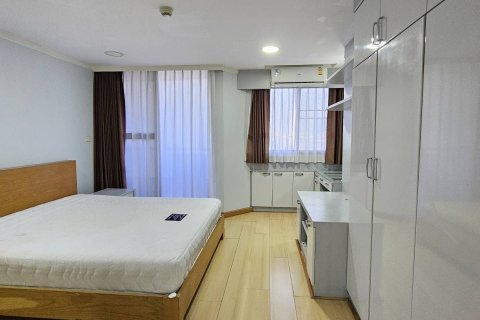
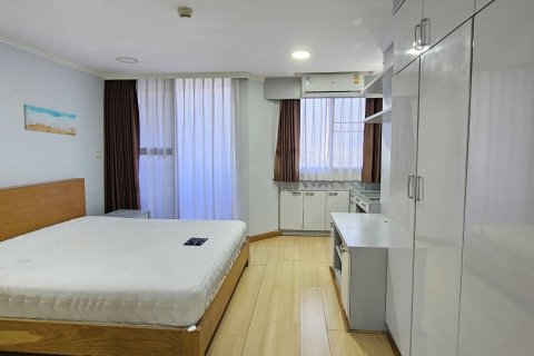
+ wall art (51, 121)
